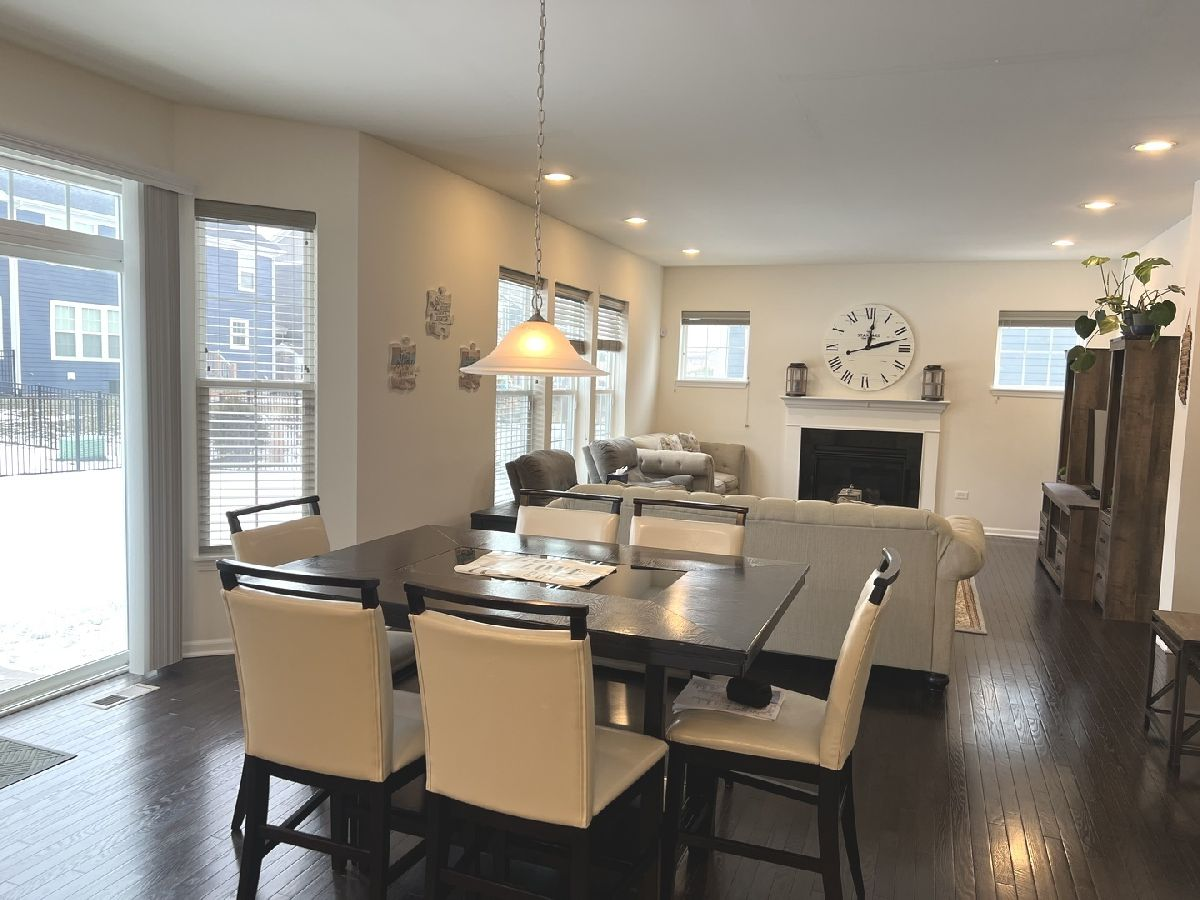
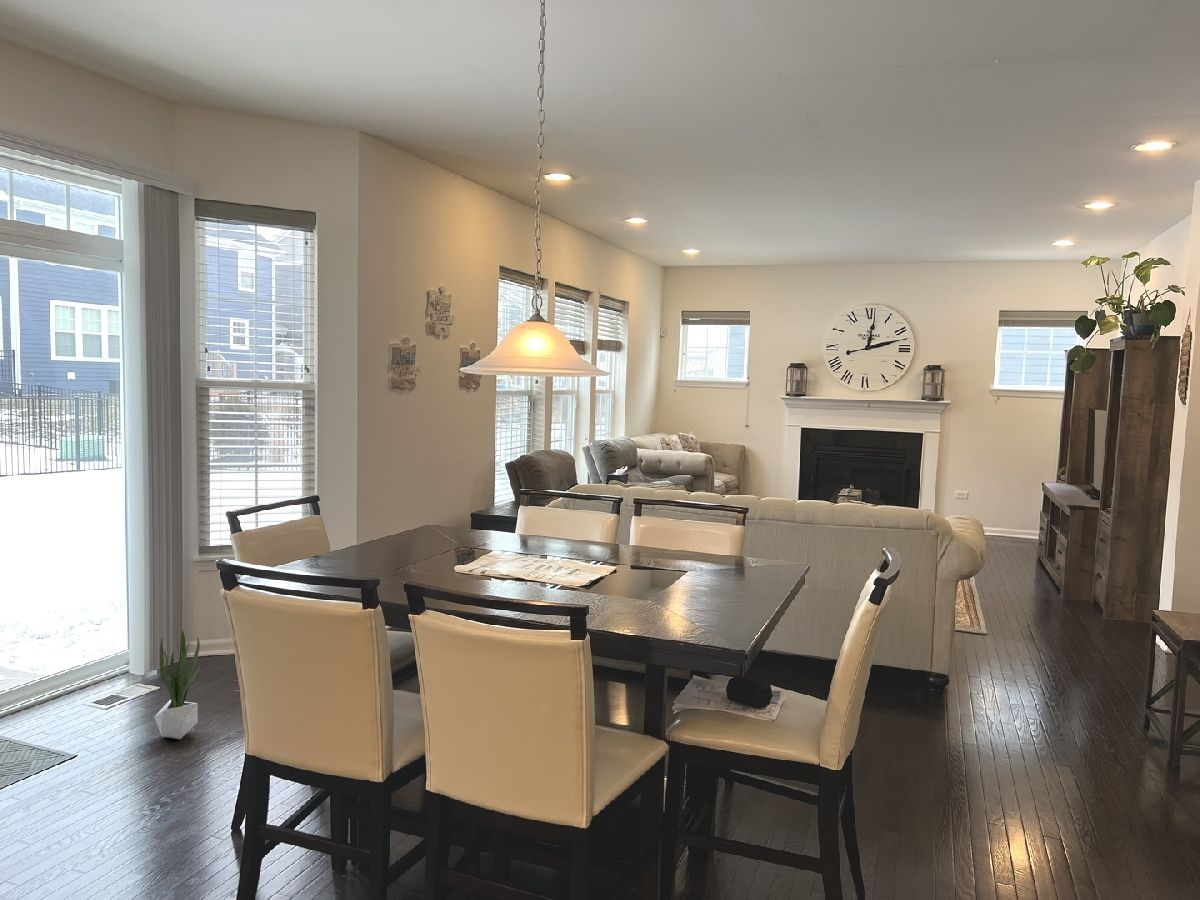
+ potted plant (178, 684)
